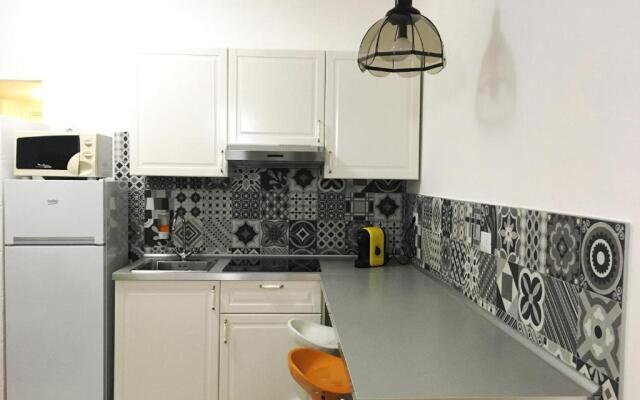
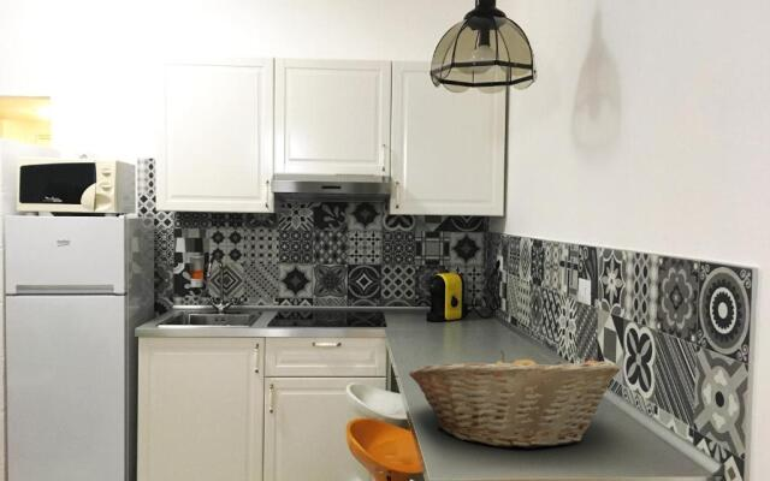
+ fruit basket (511, 387)
